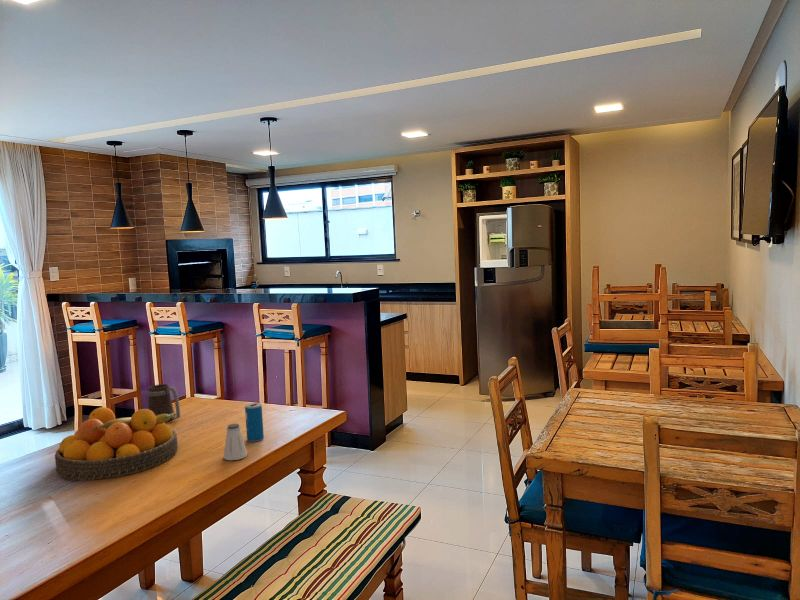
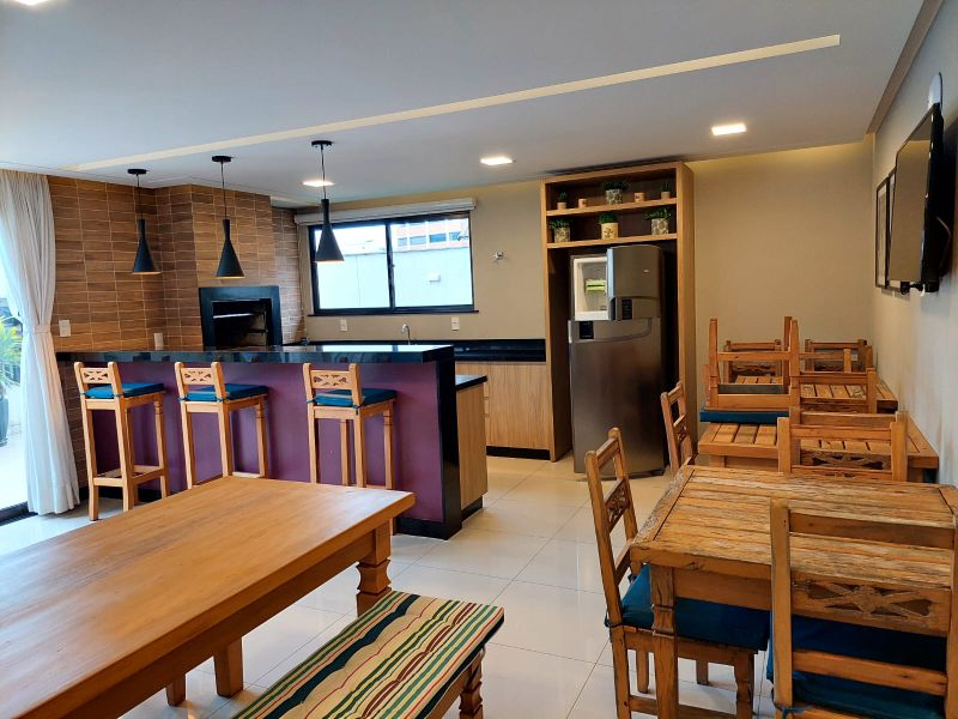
- mug (164, 402)
- beverage can (254, 422)
- fruit bowl (117, 435)
- saltshaker (234, 440)
